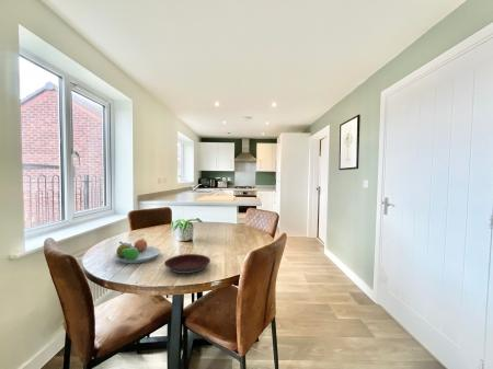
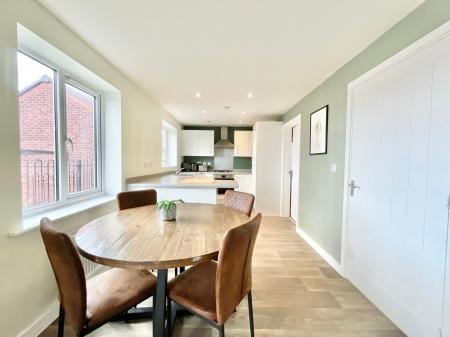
- fruit bowl (136, 249)
- plate (187, 264)
